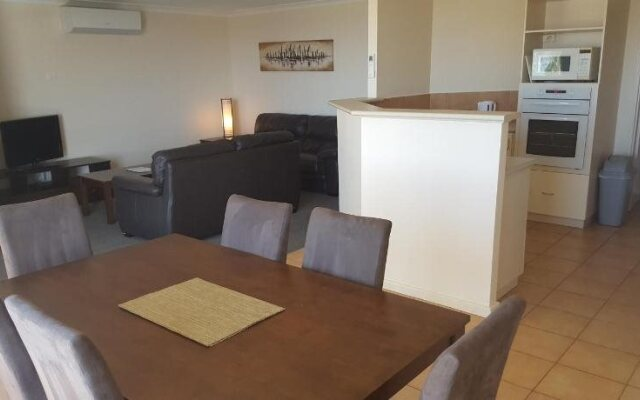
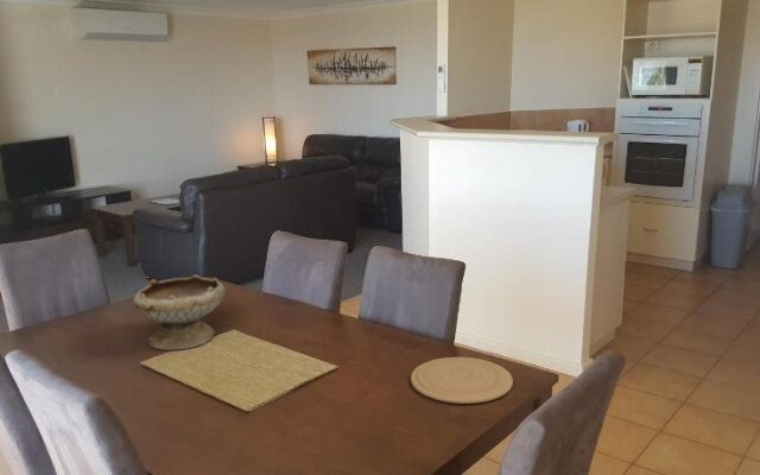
+ plate (461, 376)
+ bowl (182, 310)
